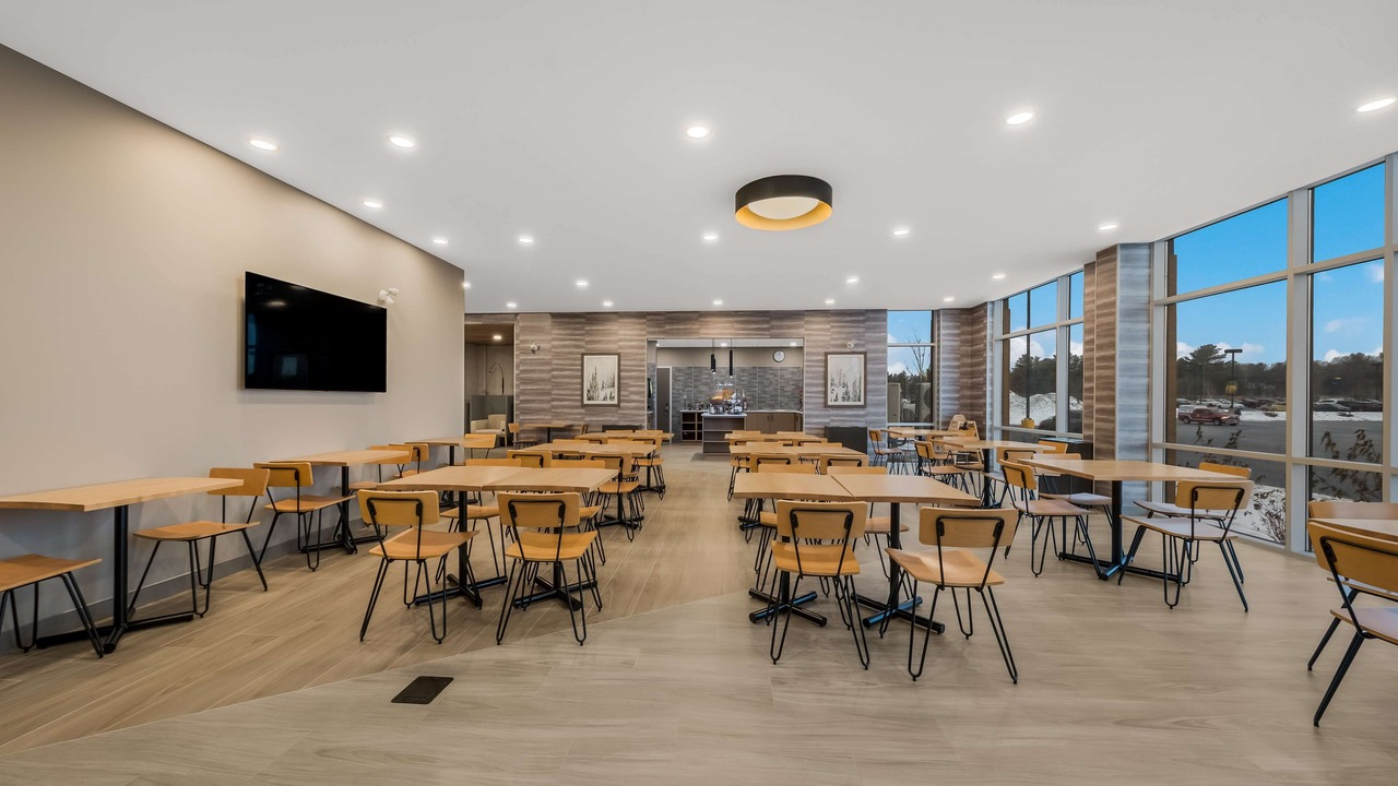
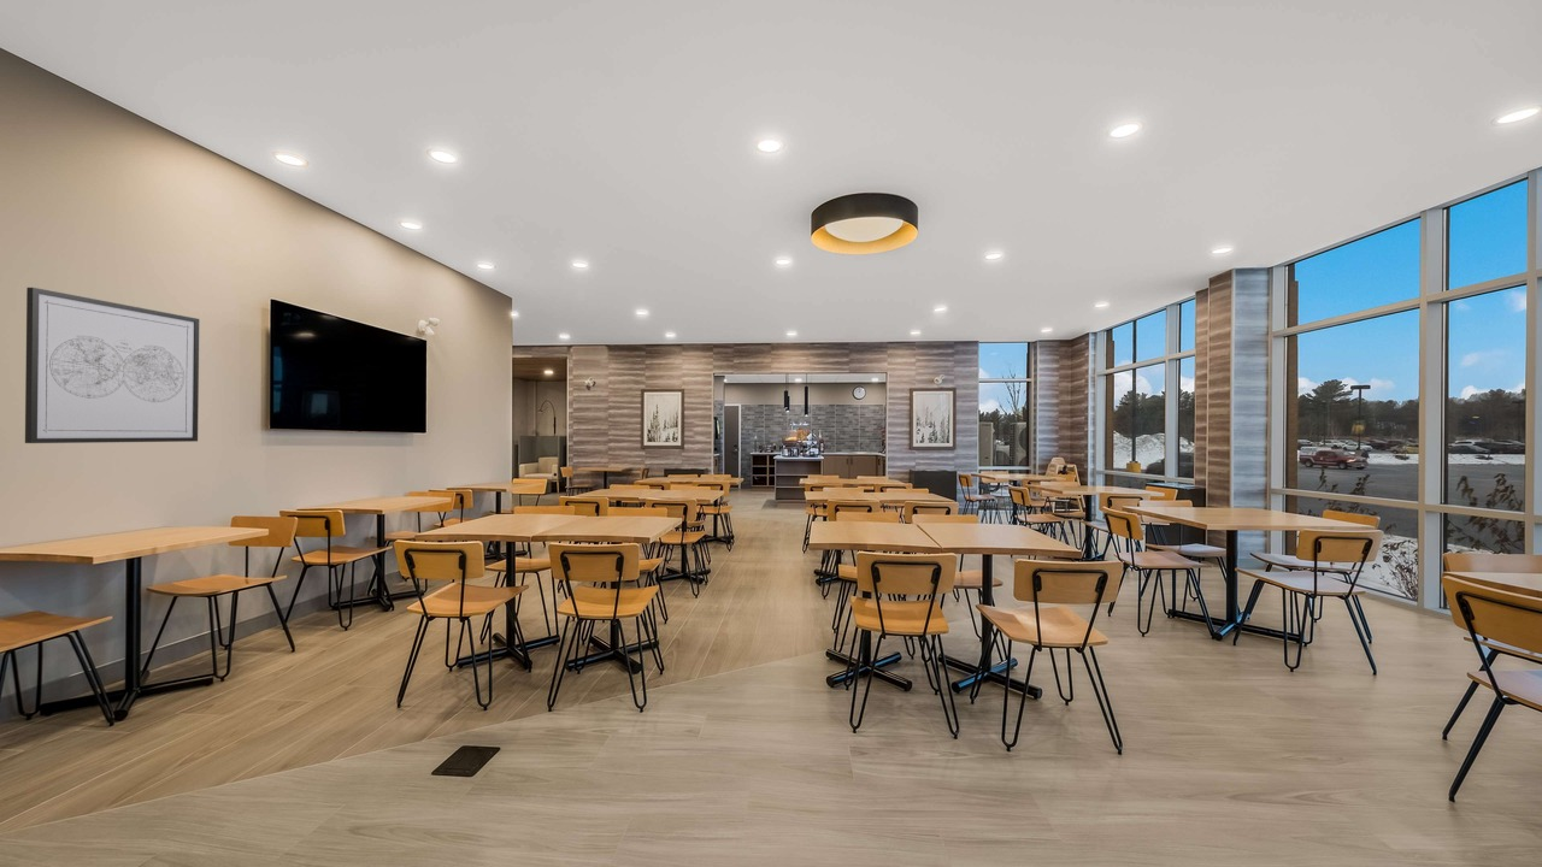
+ wall art (122, 373)
